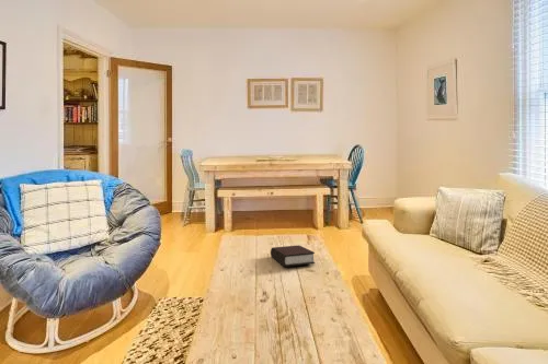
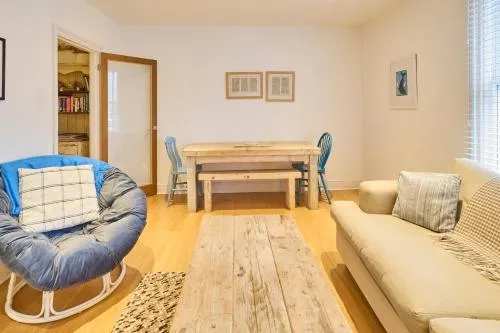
- bible (292, 255)
